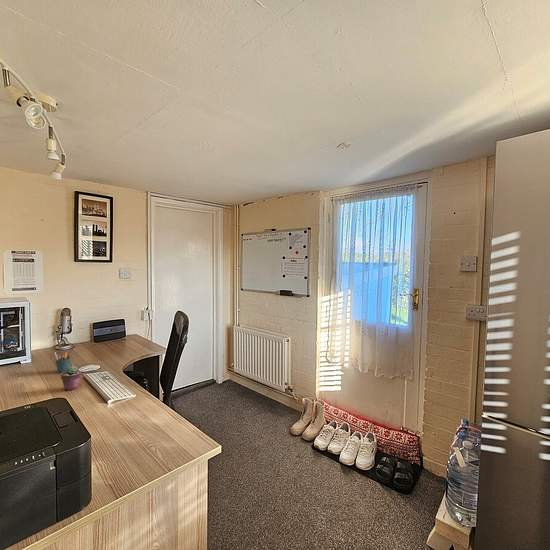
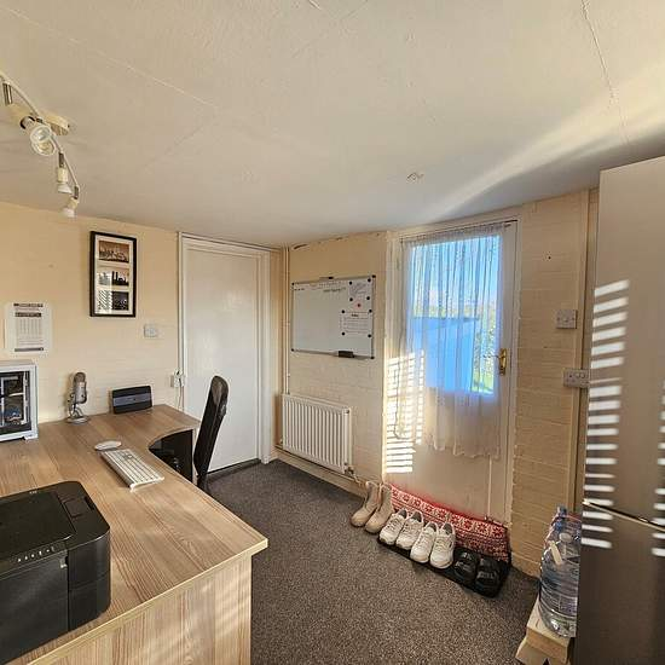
- potted succulent (71, 377)
- pen holder (63, 361)
